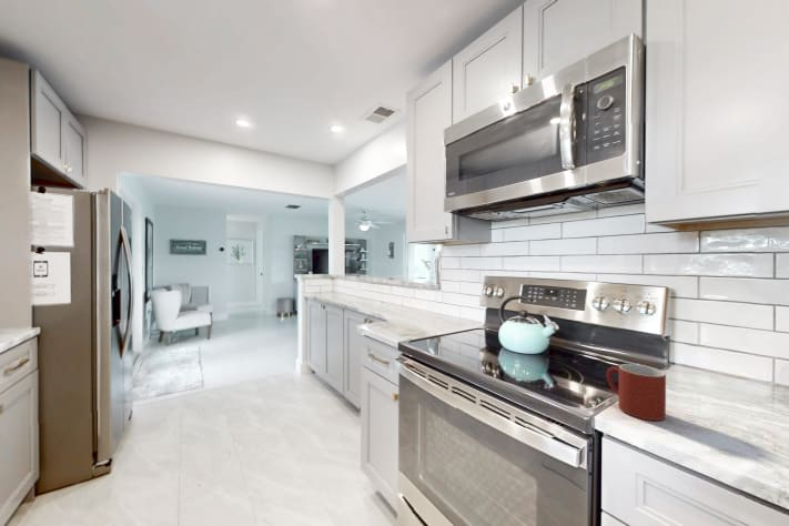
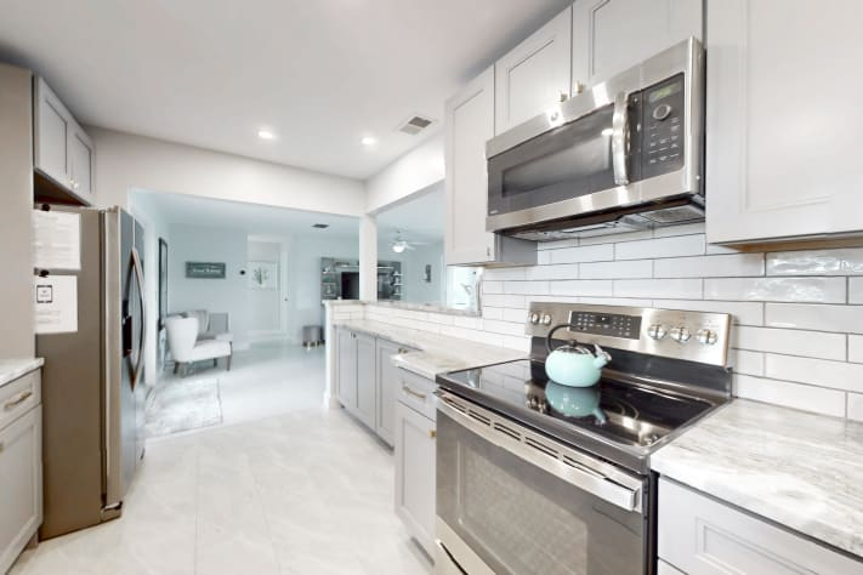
- mug (631, 387)
